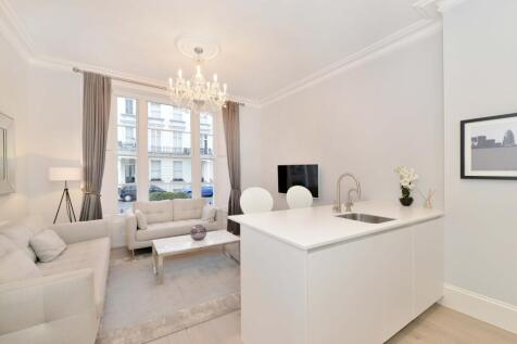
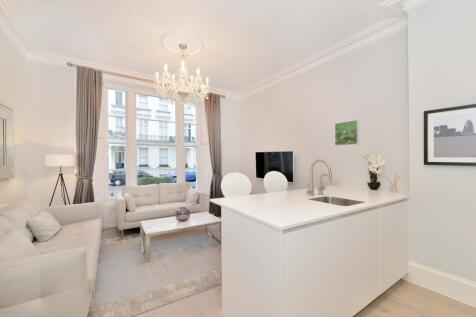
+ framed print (346, 133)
